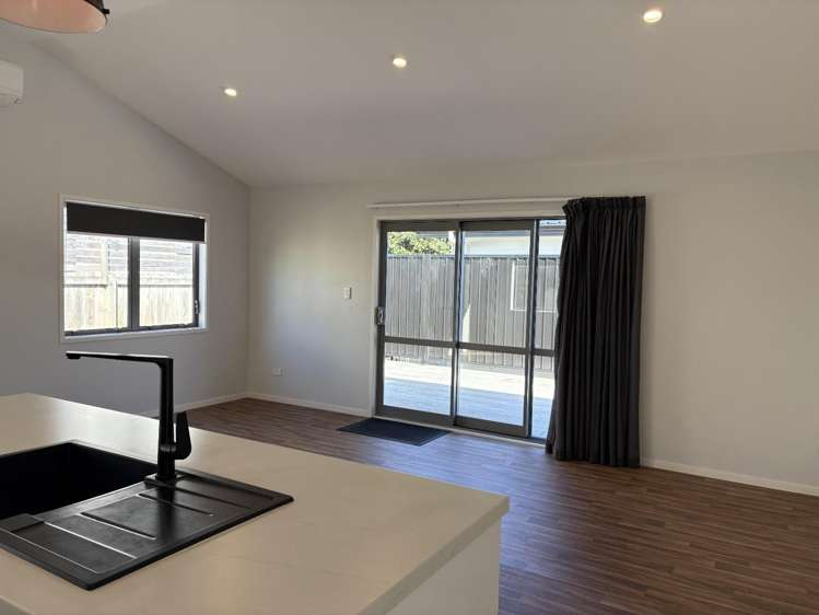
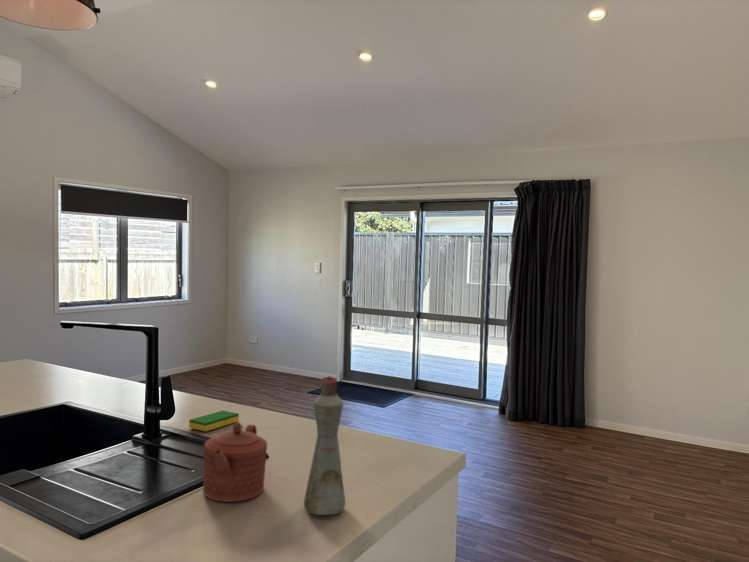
+ dish sponge (214, 420)
+ teapot (235, 456)
+ bottle (326, 442)
